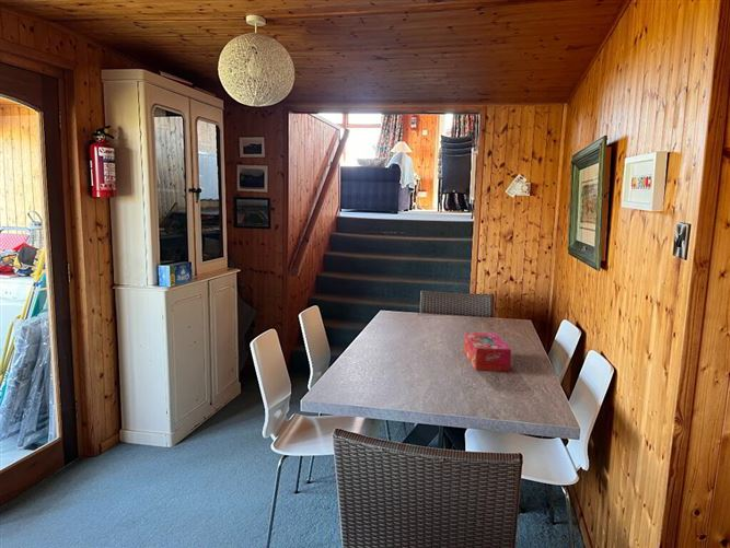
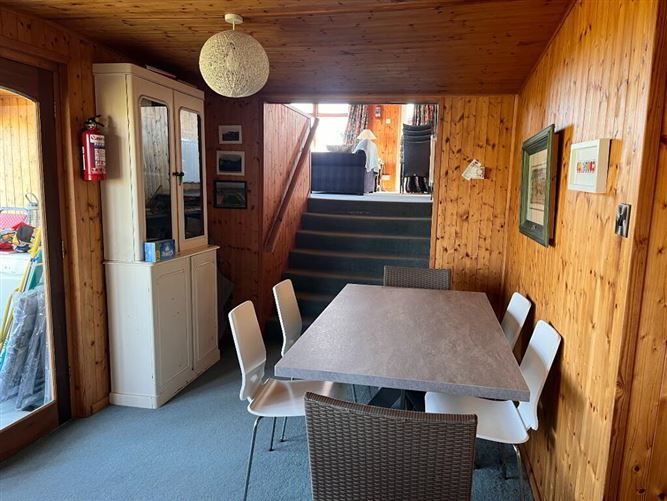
- tissue box (486, 350)
